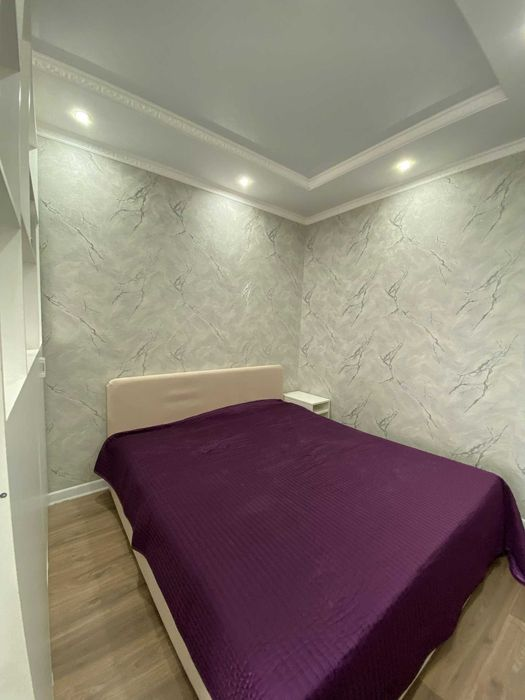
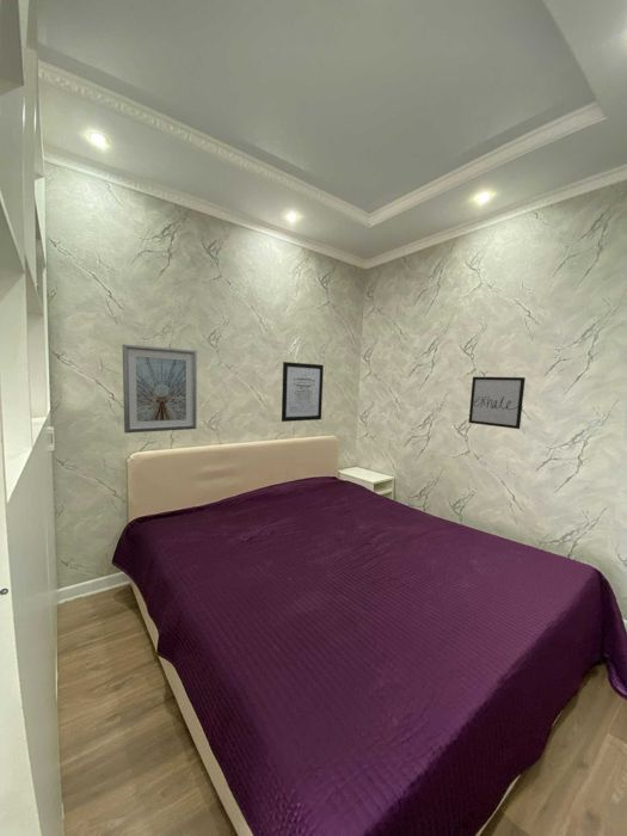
+ picture frame (161, 389)
+ wall art (302, 392)
+ wall art (494, 401)
